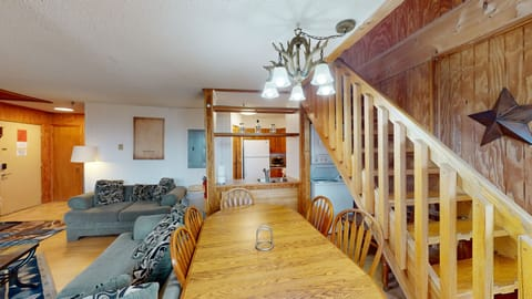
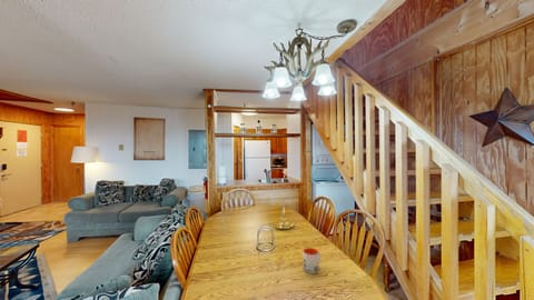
+ candle holder (285, 217)
+ mug (313, 259)
